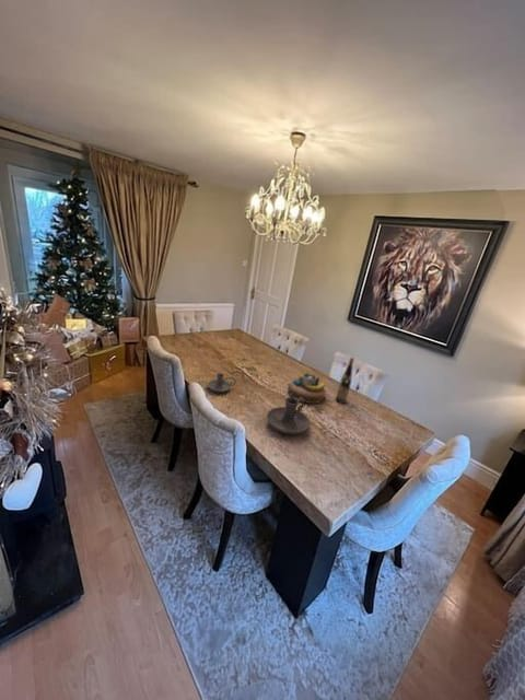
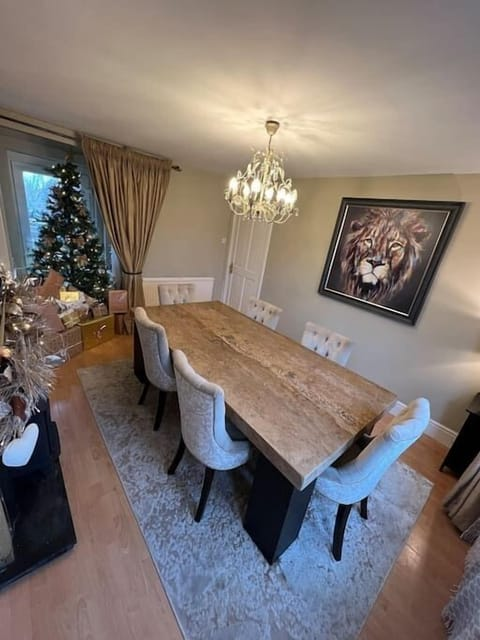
- candle holder (291, 410)
- wine bottle (346, 380)
- decorative bowl (307, 384)
- candle holder (222, 382)
